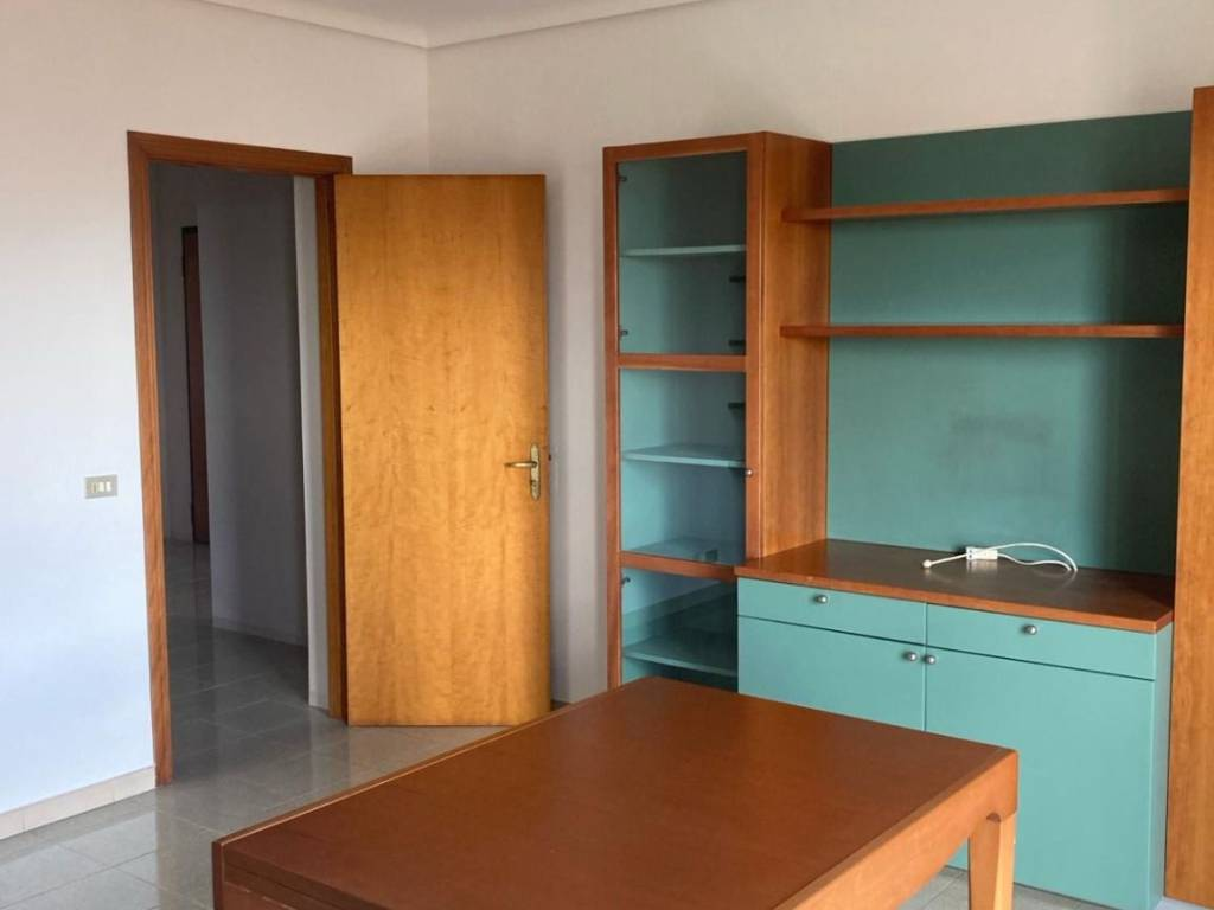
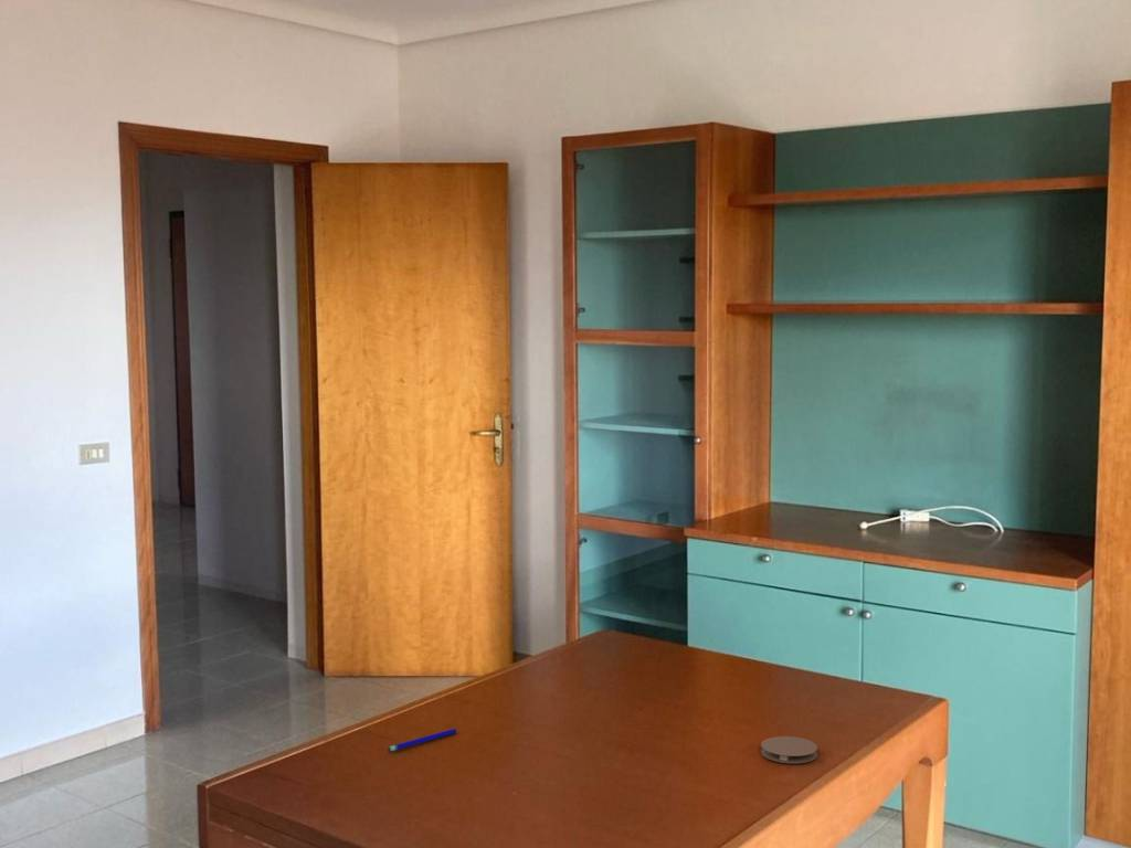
+ coaster (789, 749)
+ pen (422, 740)
